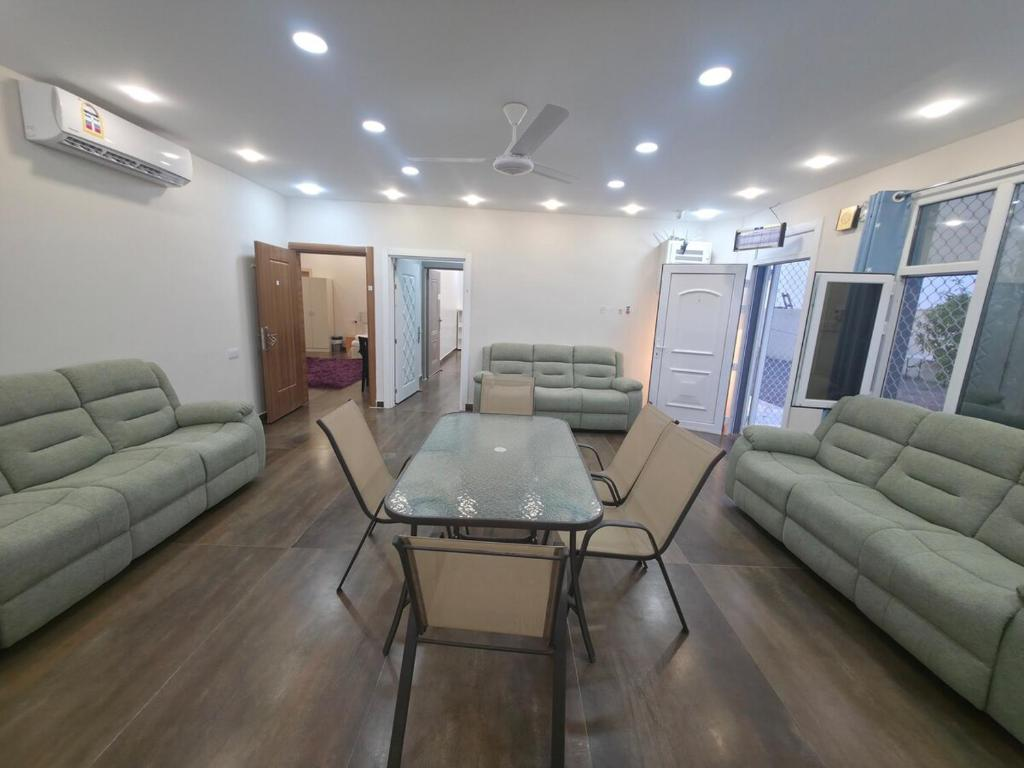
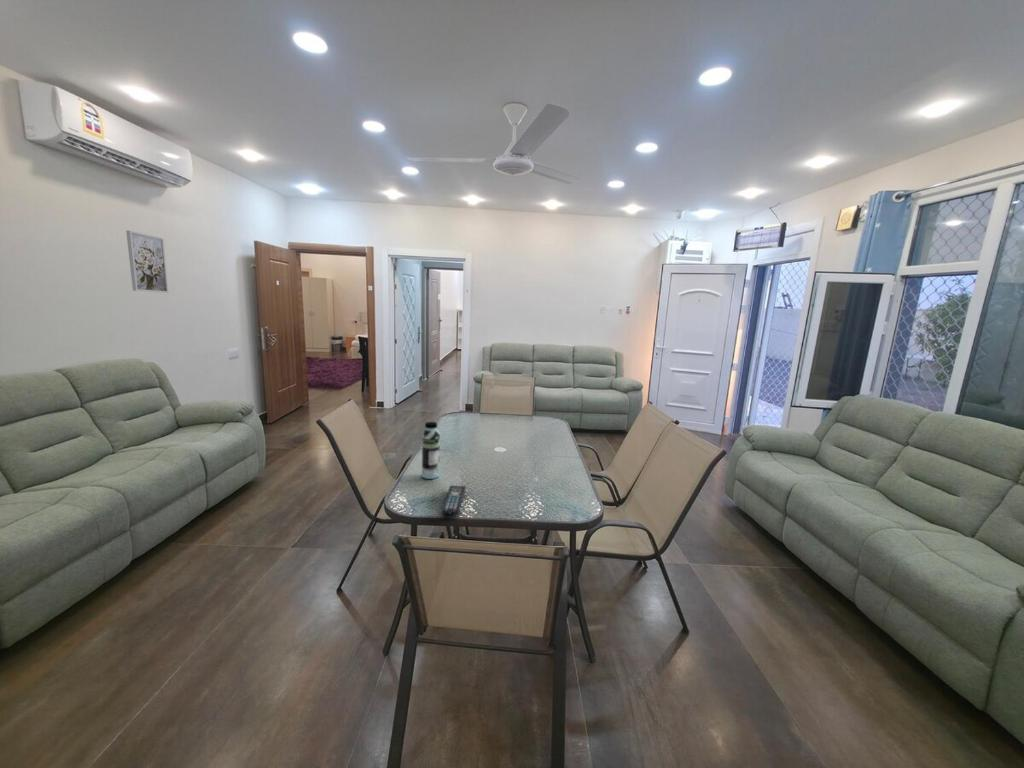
+ remote control (454, 498)
+ water bottle (430, 449)
+ wall art (148, 263)
